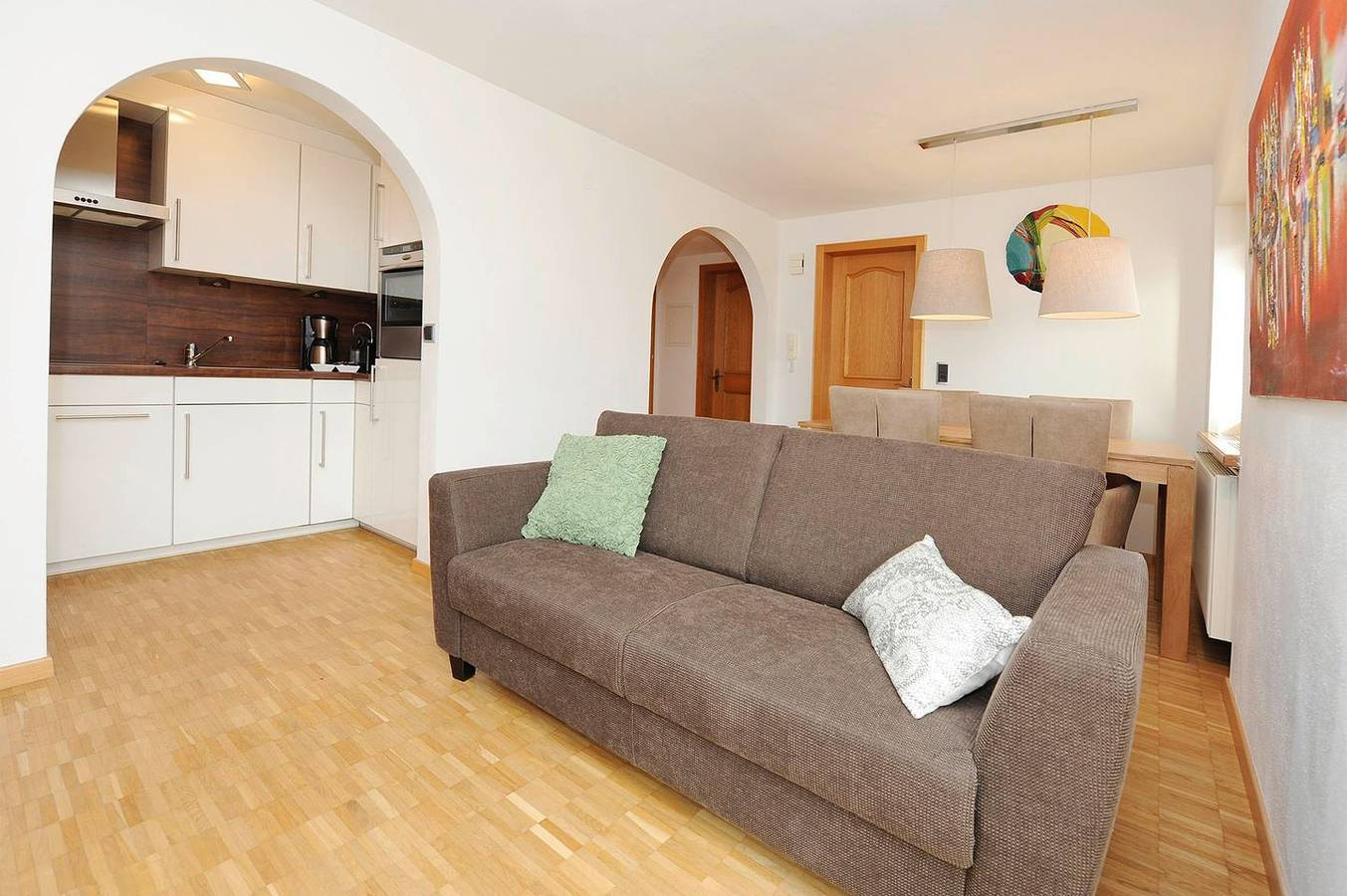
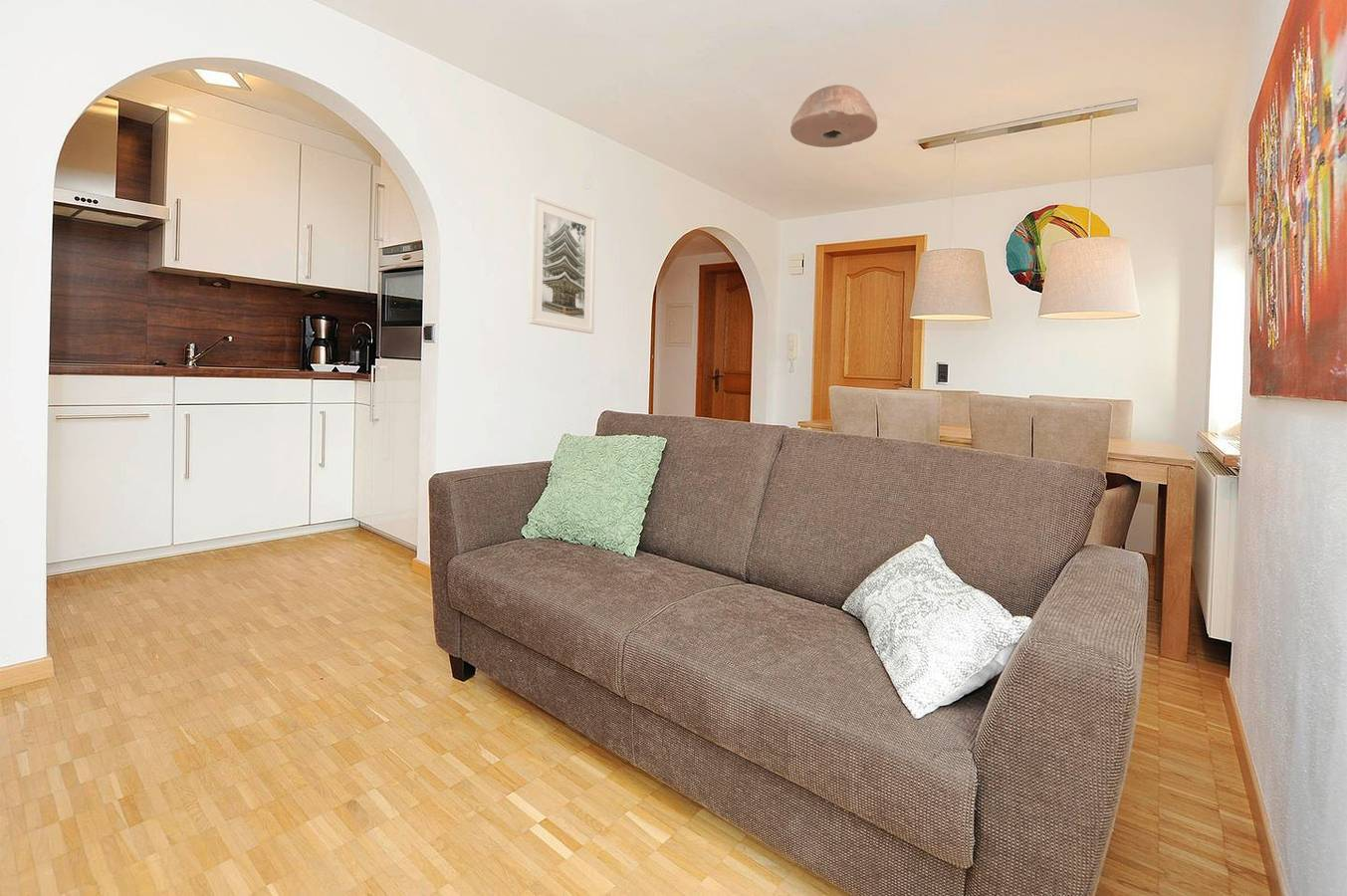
+ ceiling light (833, 114)
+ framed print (563, 267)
